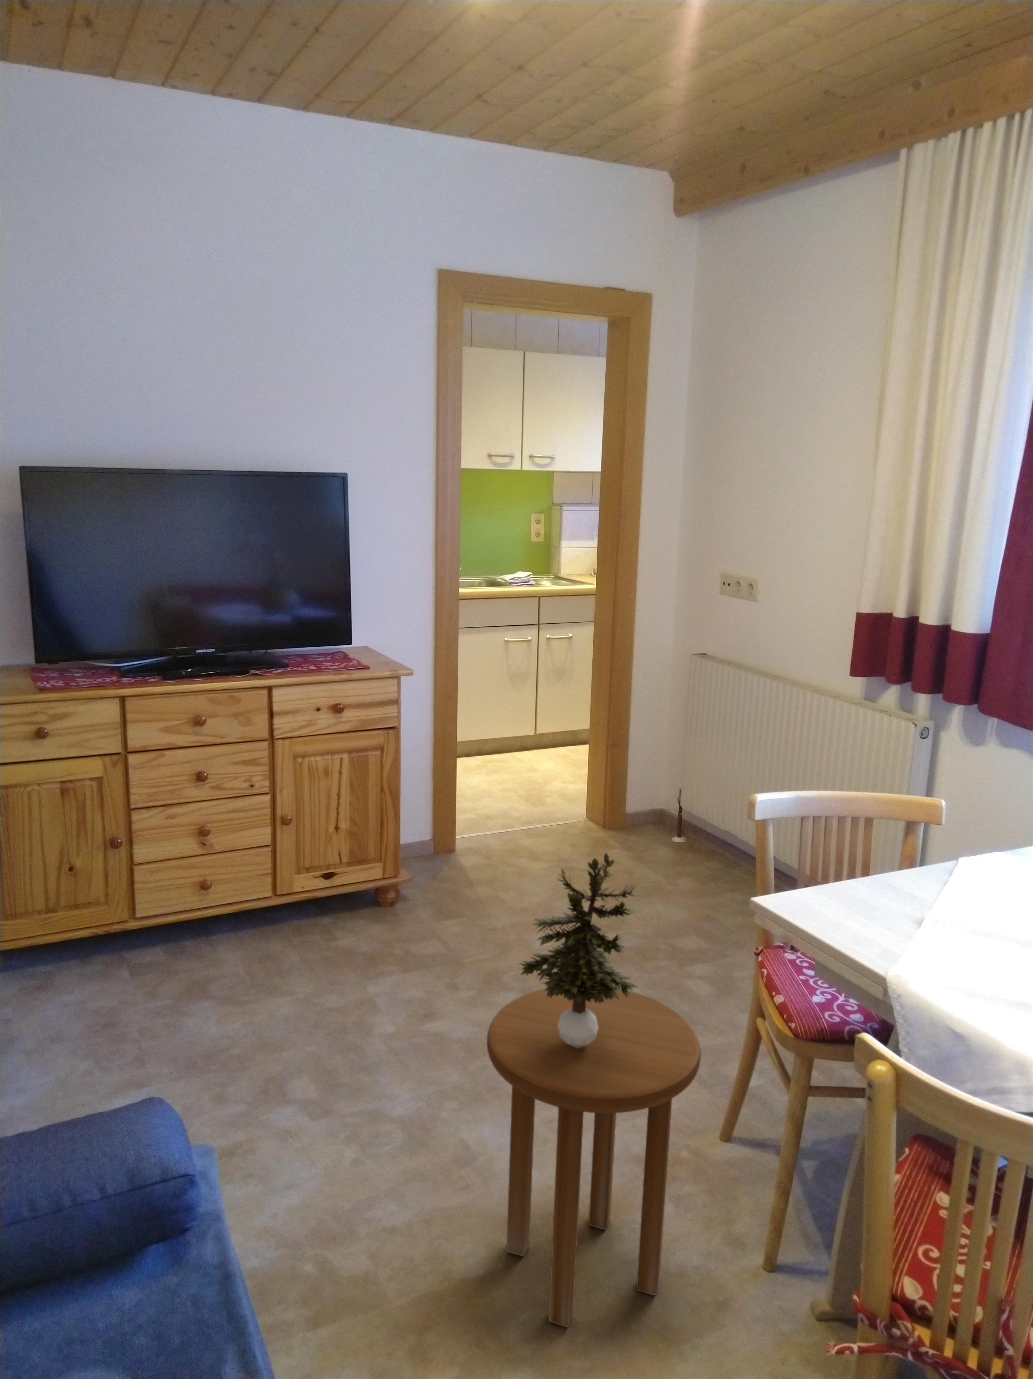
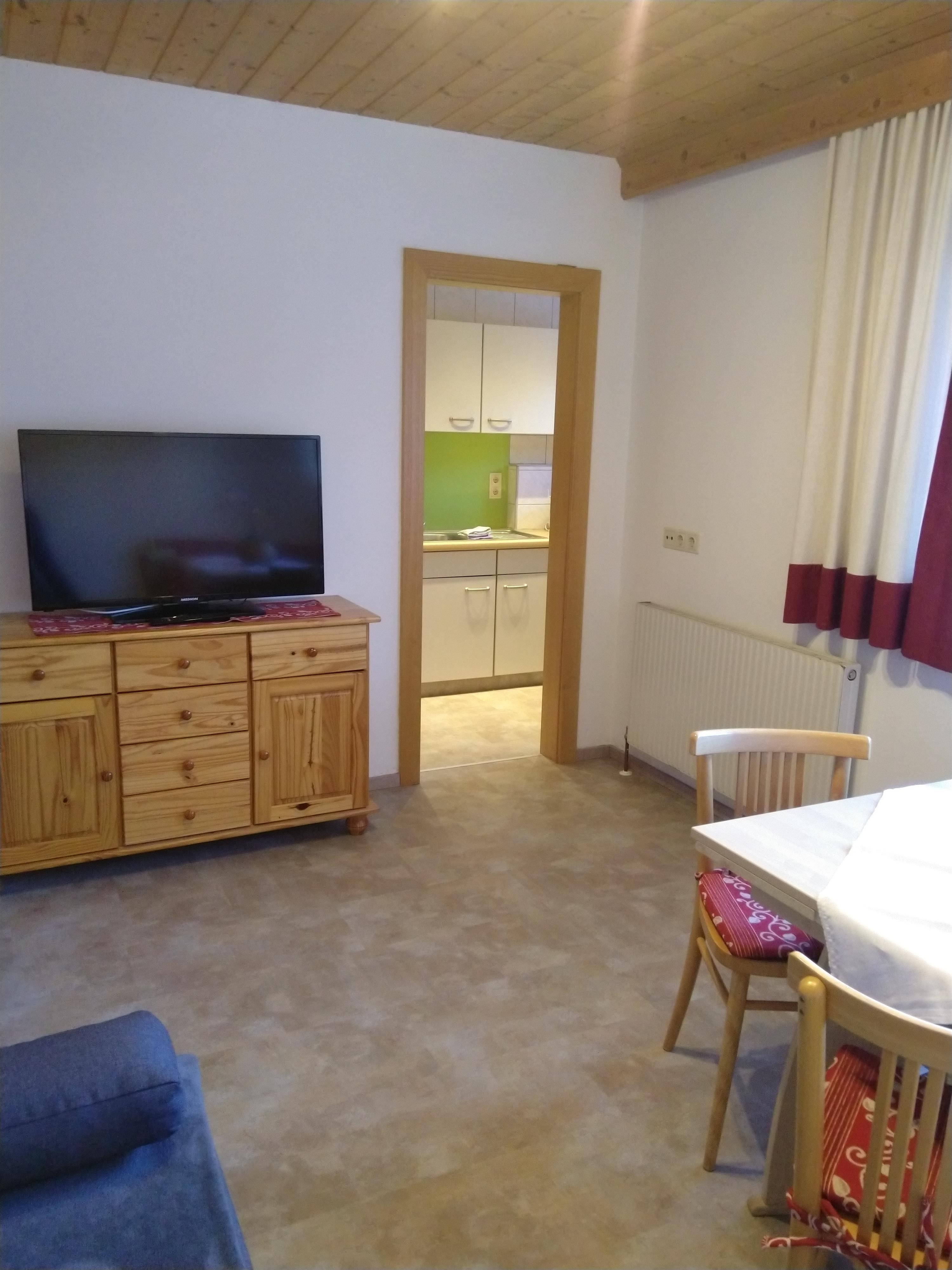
- potted plant (585, 947)
- side table (592, 1153)
